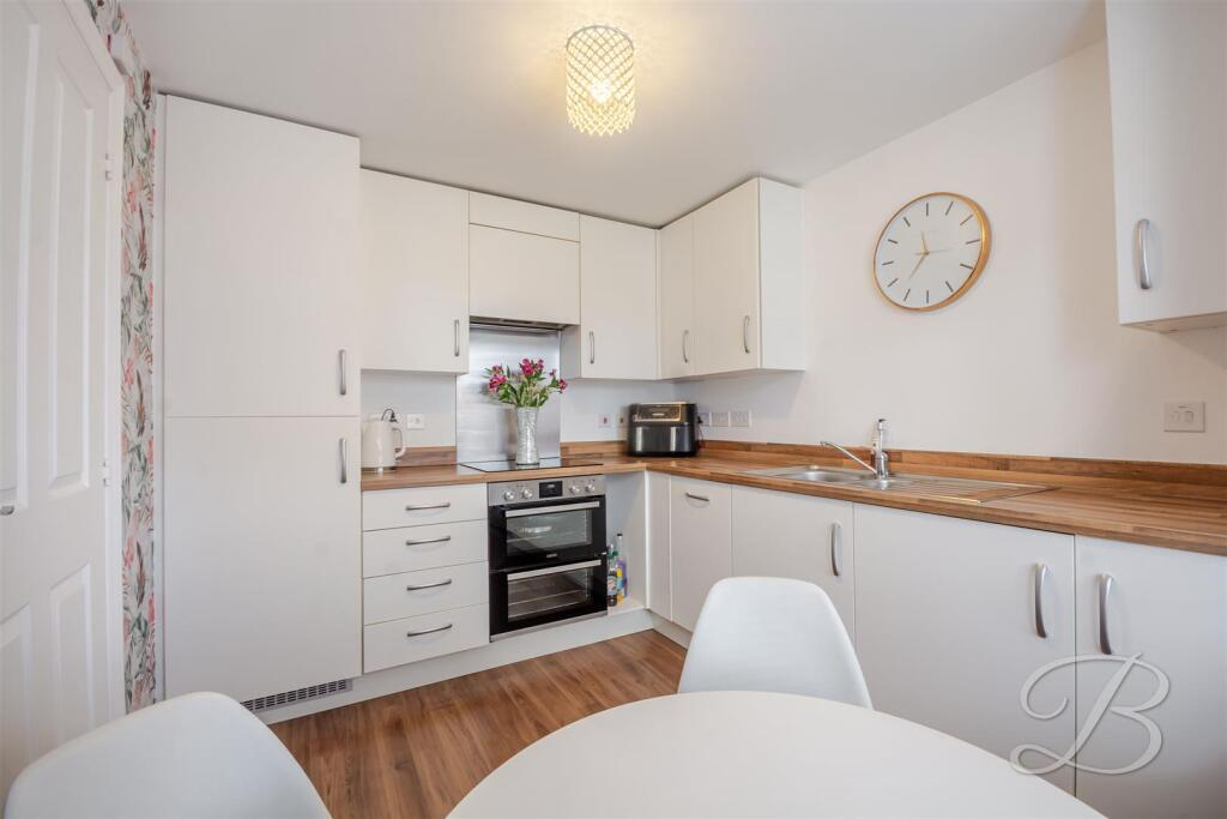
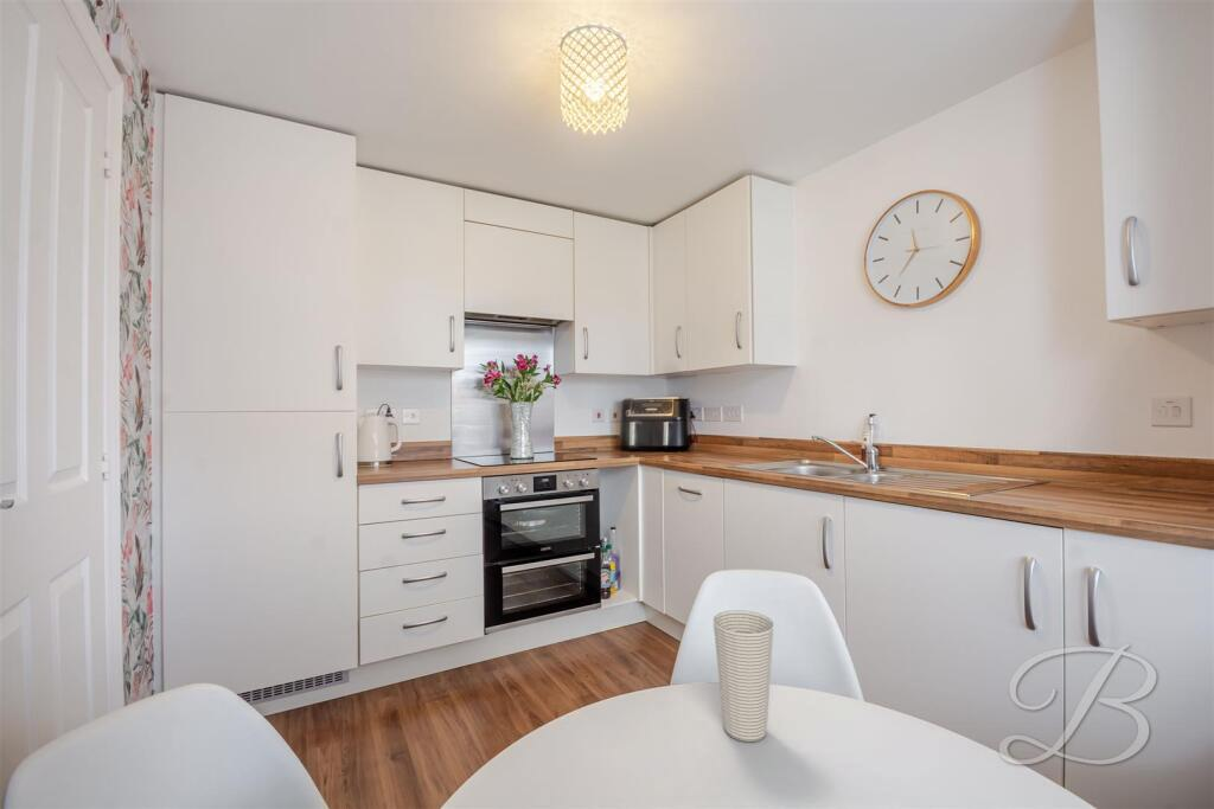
+ cup (743, 675)
